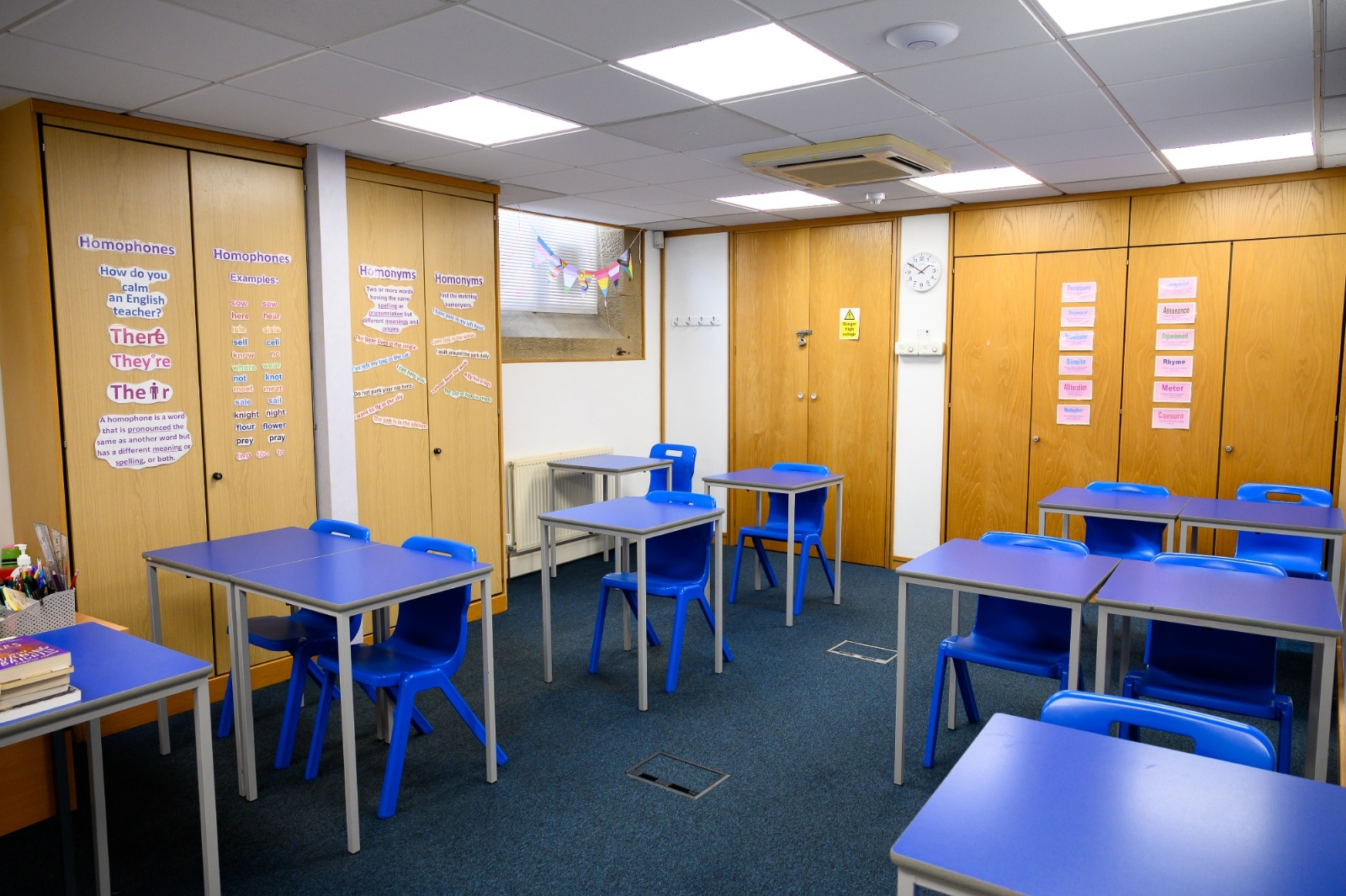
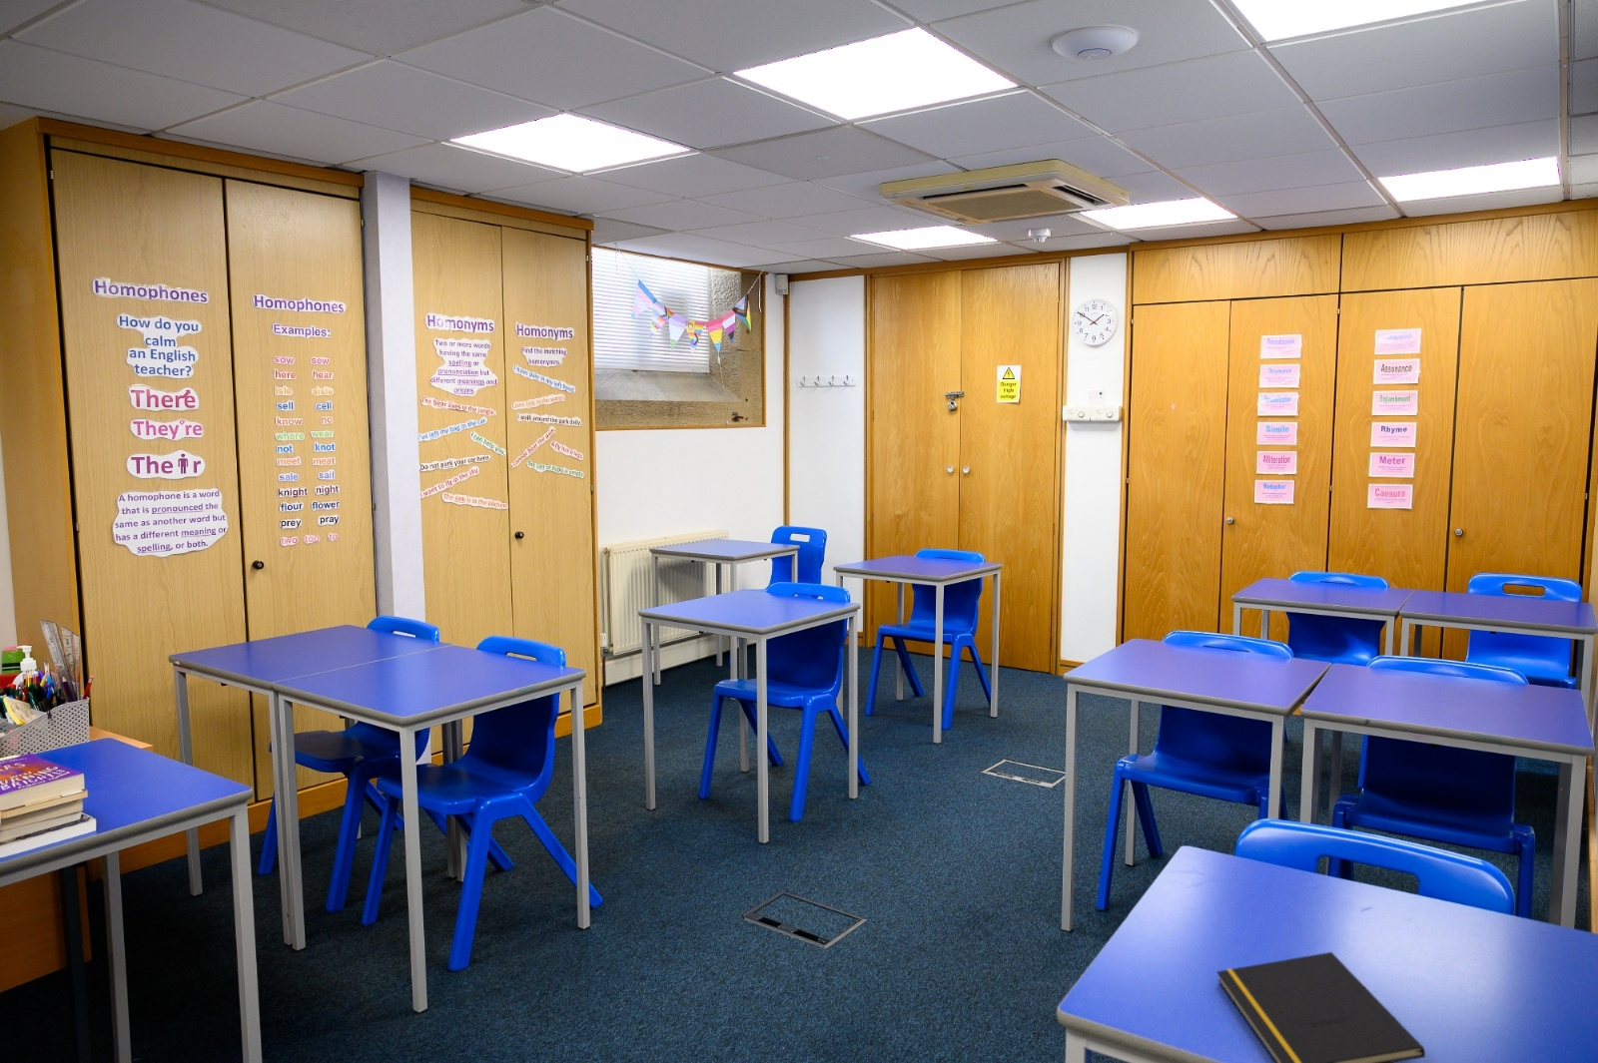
+ notepad (1312, 1010)
